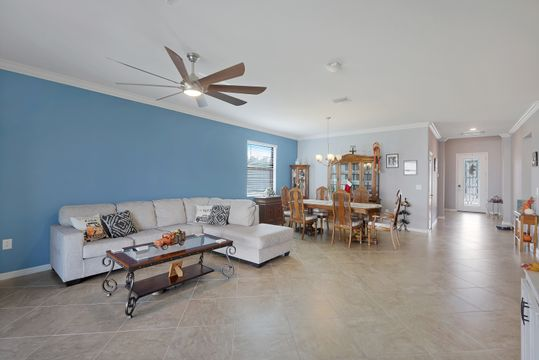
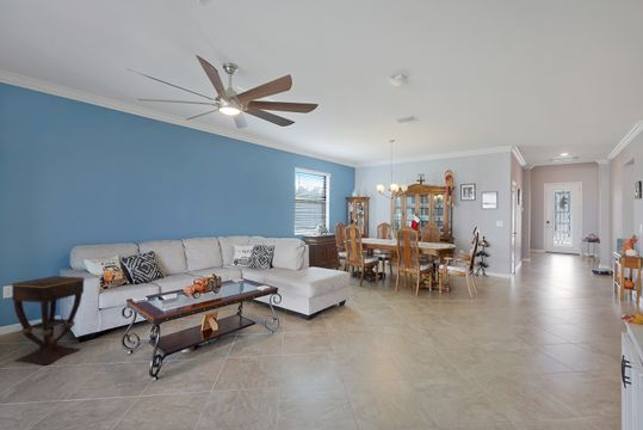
+ side table (49, 317)
